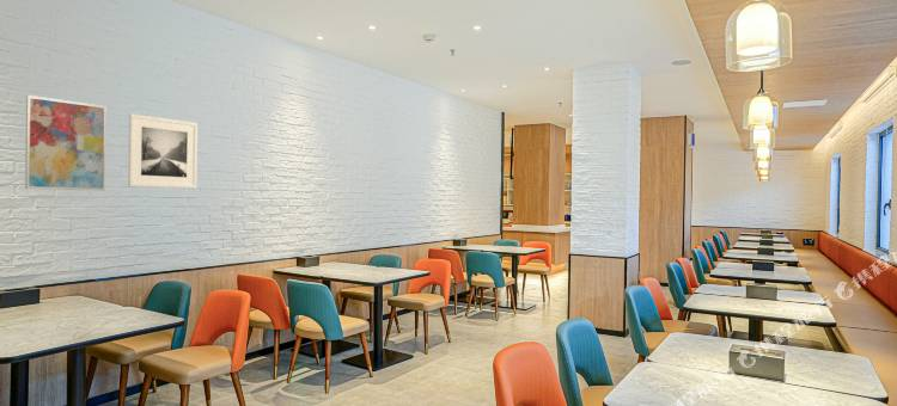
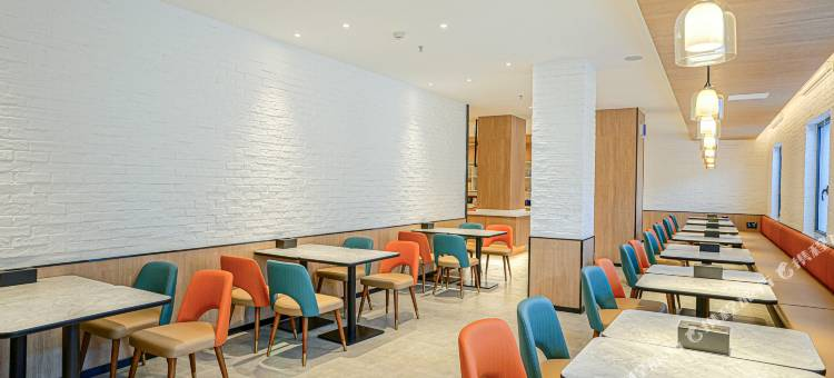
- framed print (164, 153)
- wall art (67, 144)
